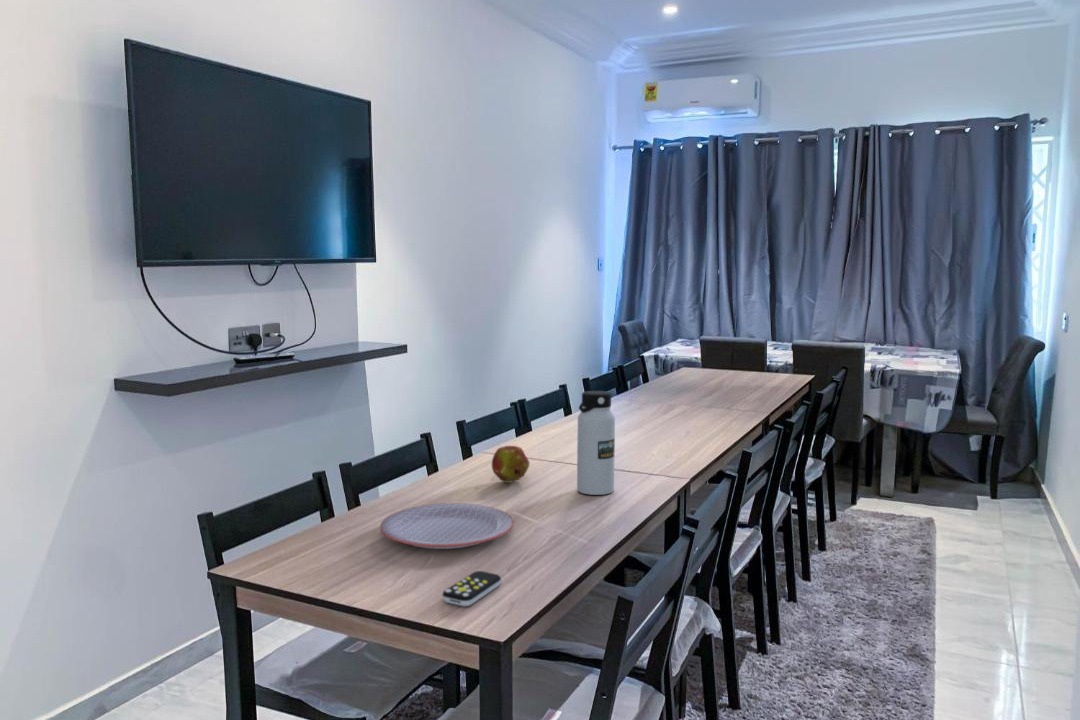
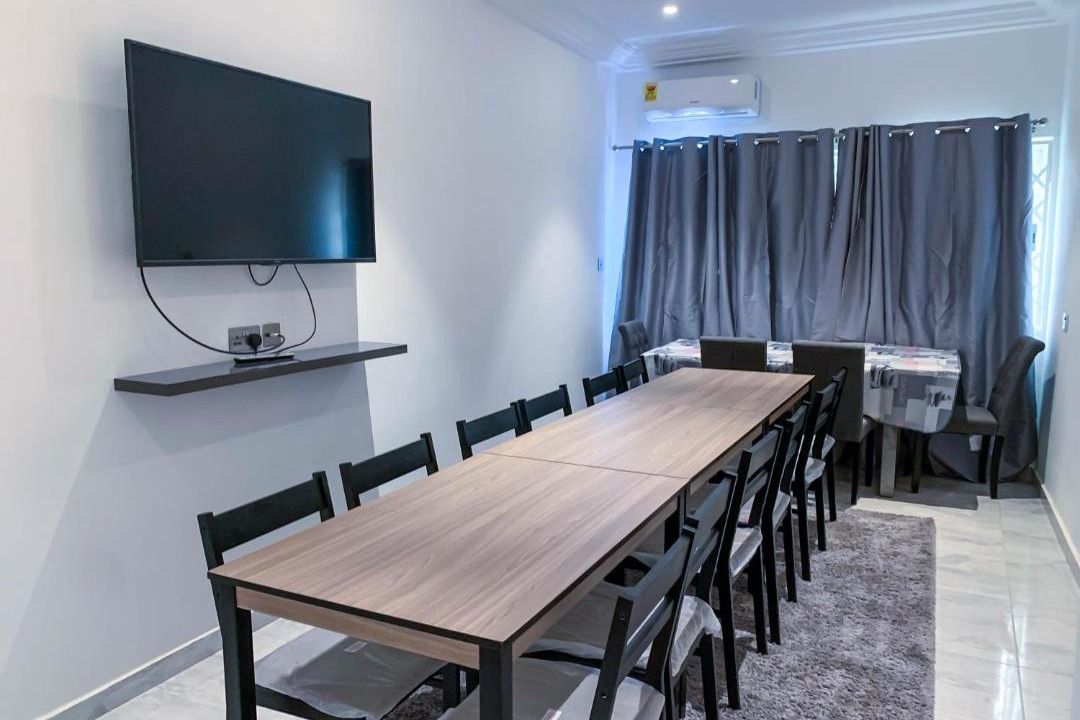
- fruit (511, 464)
- water bottle (596, 441)
- plate (447, 527)
- remote control (472, 587)
